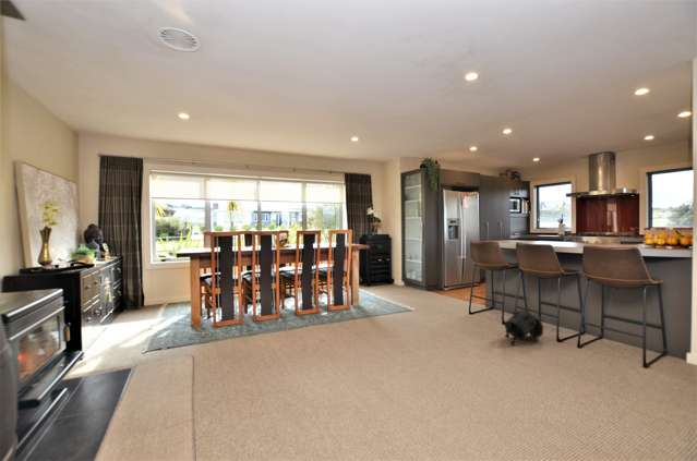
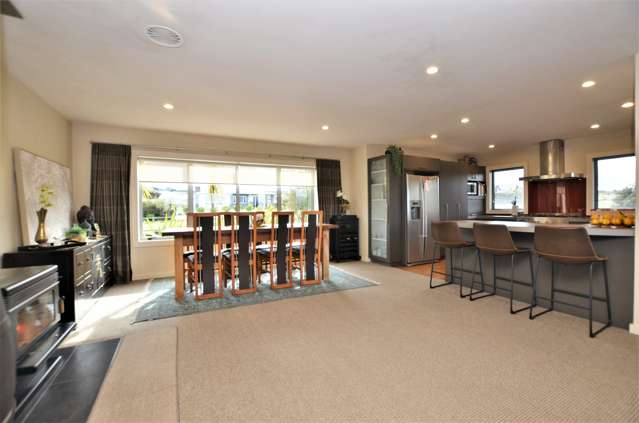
- toy figure (518, 324)
